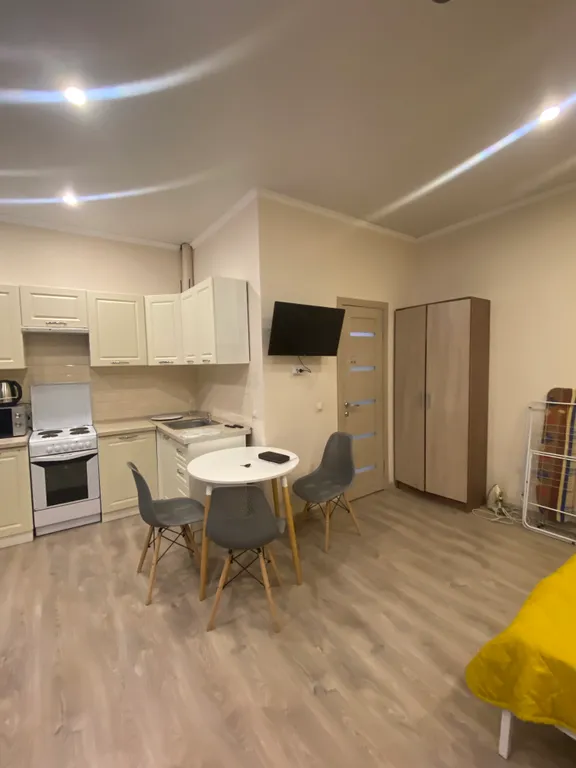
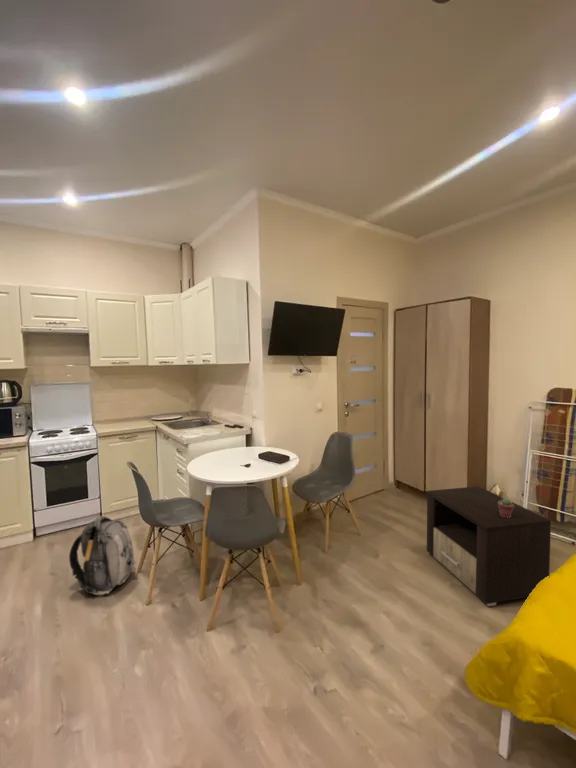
+ potted succulent (505, 506)
+ nightstand (480, 538)
+ backpack (104, 549)
